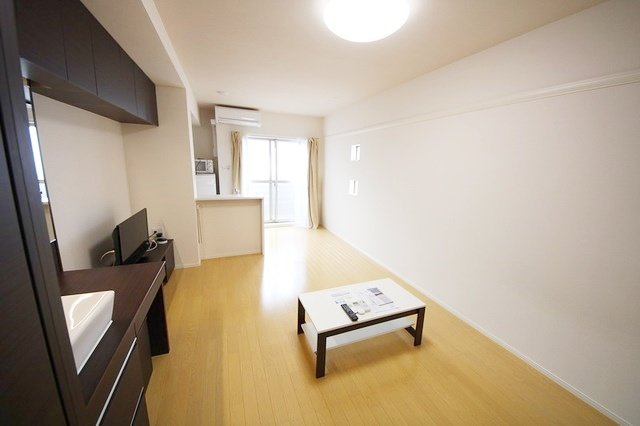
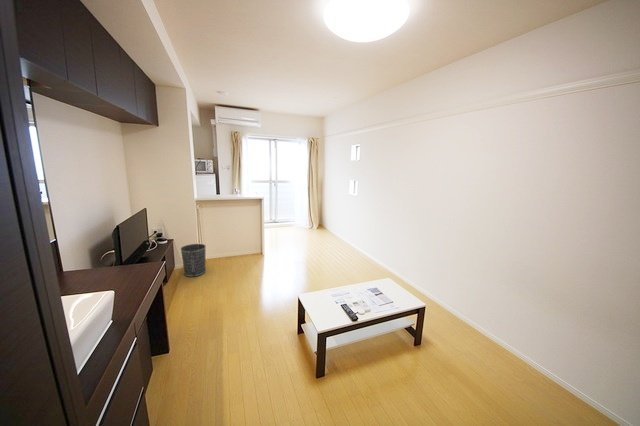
+ wastebasket (194, 260)
